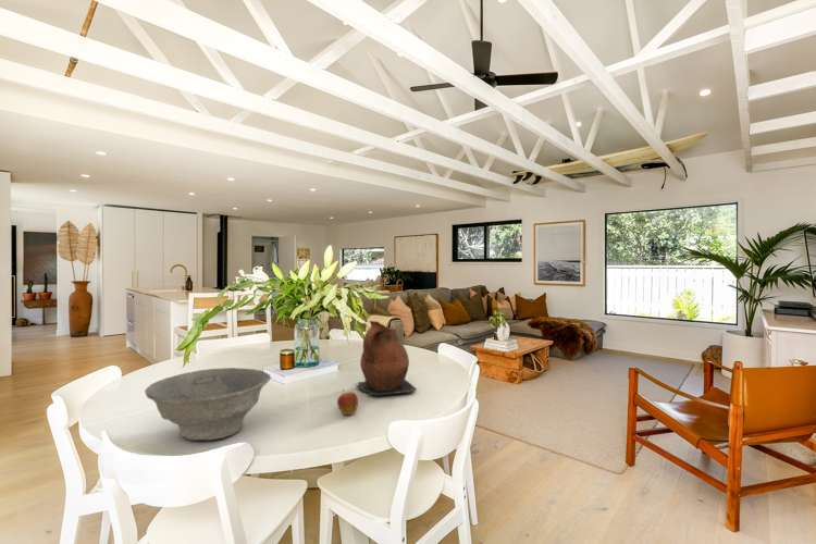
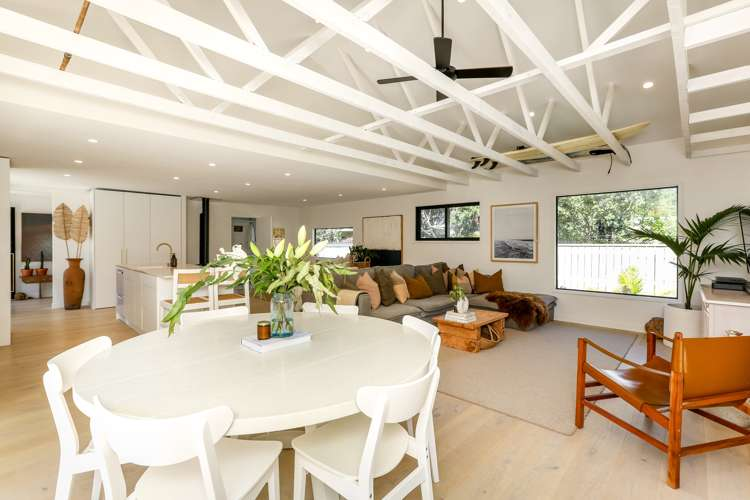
- fruit (347, 401)
- bowl (211, 406)
- ceramic pitcher (383, 353)
